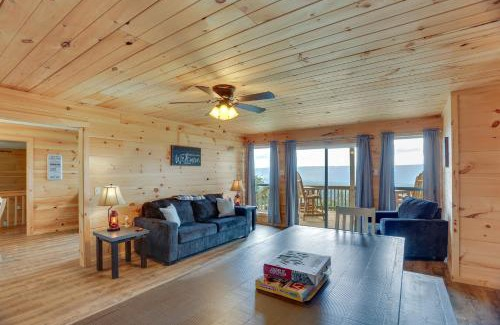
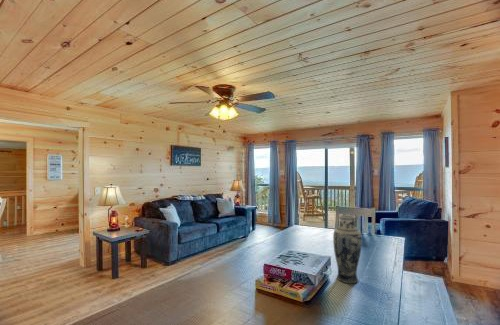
+ vase (347, 247)
